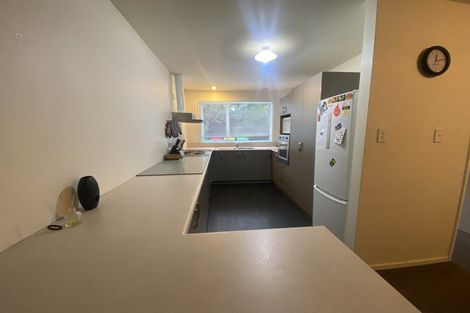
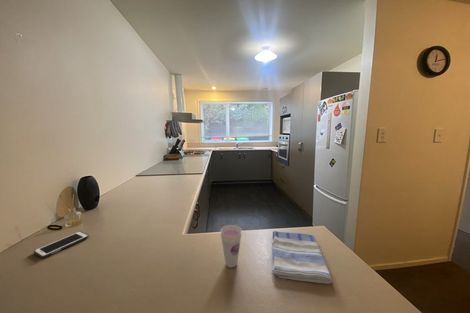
+ cup (231, 247)
+ cell phone (63, 243)
+ dish towel (296, 252)
